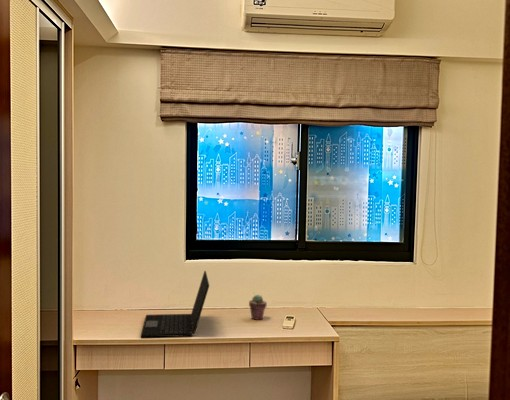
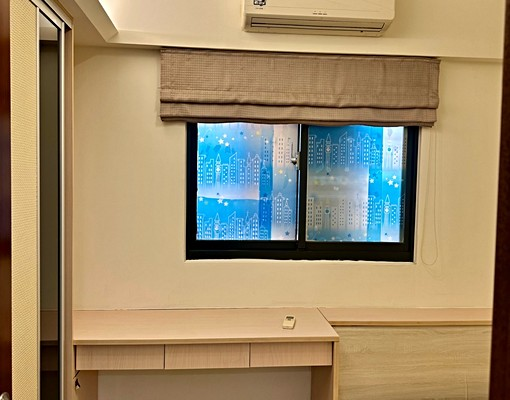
- laptop (175, 314)
- potted succulent (257, 306)
